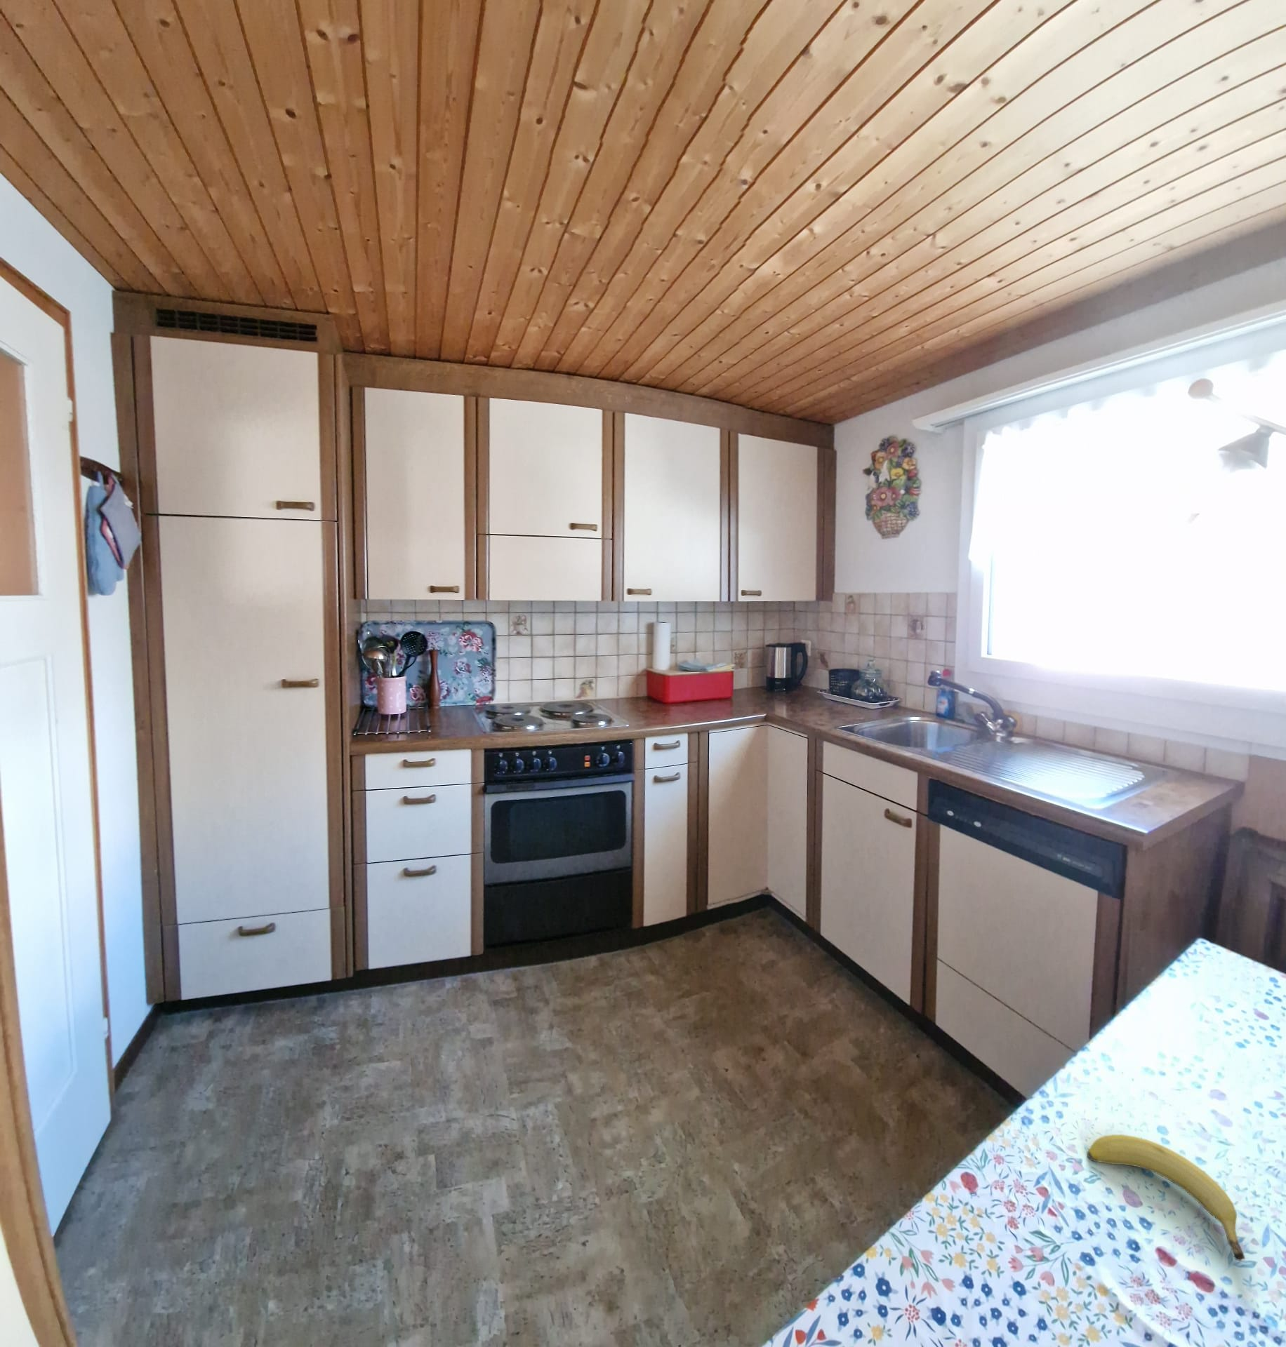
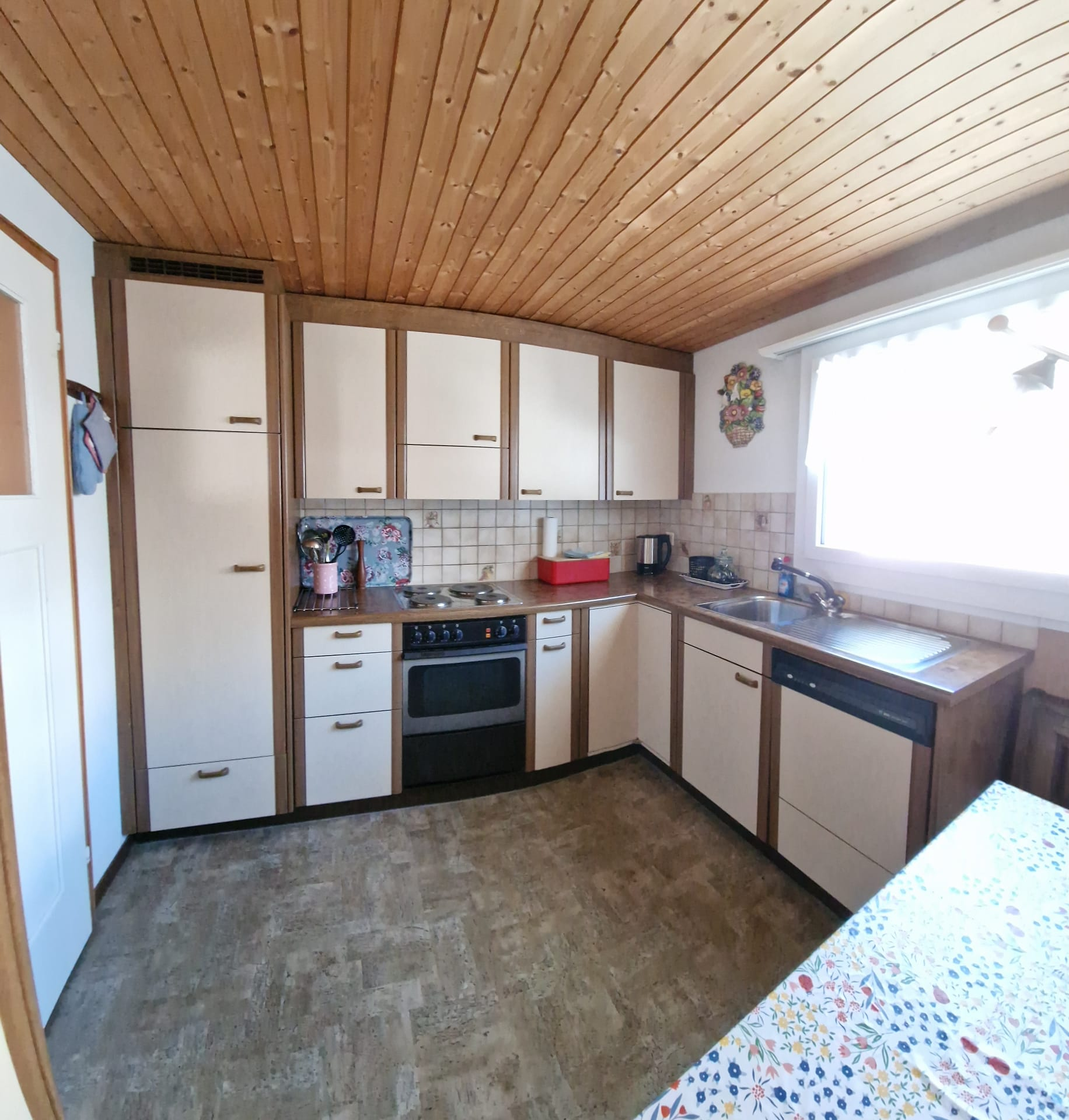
- fruit (1169, 1180)
